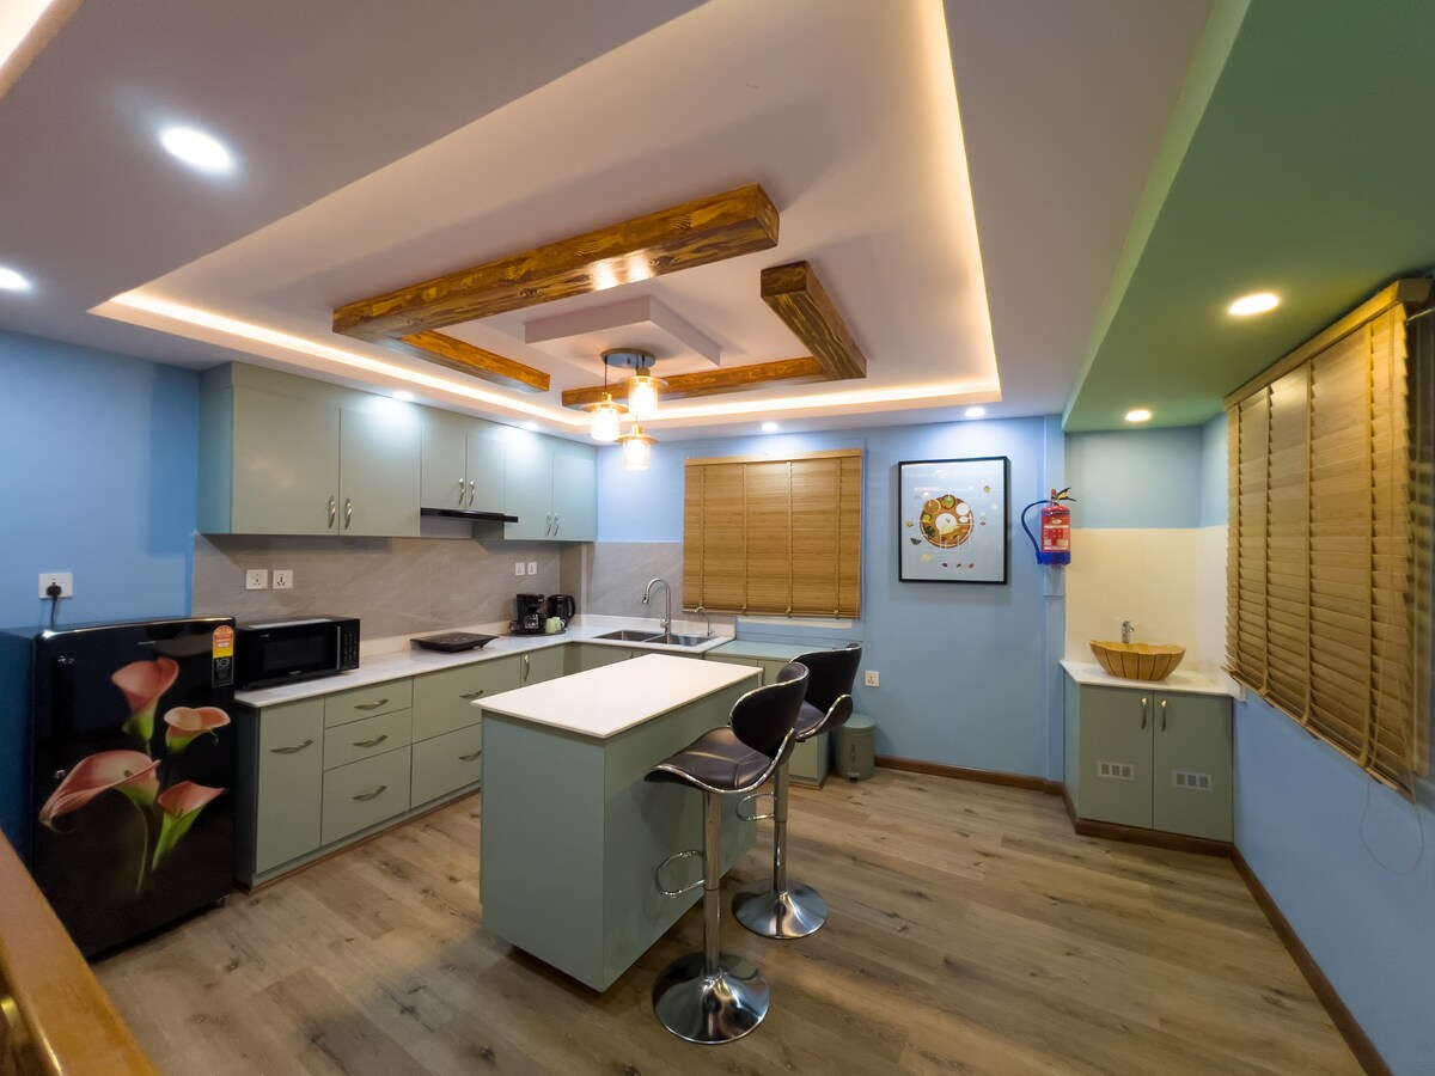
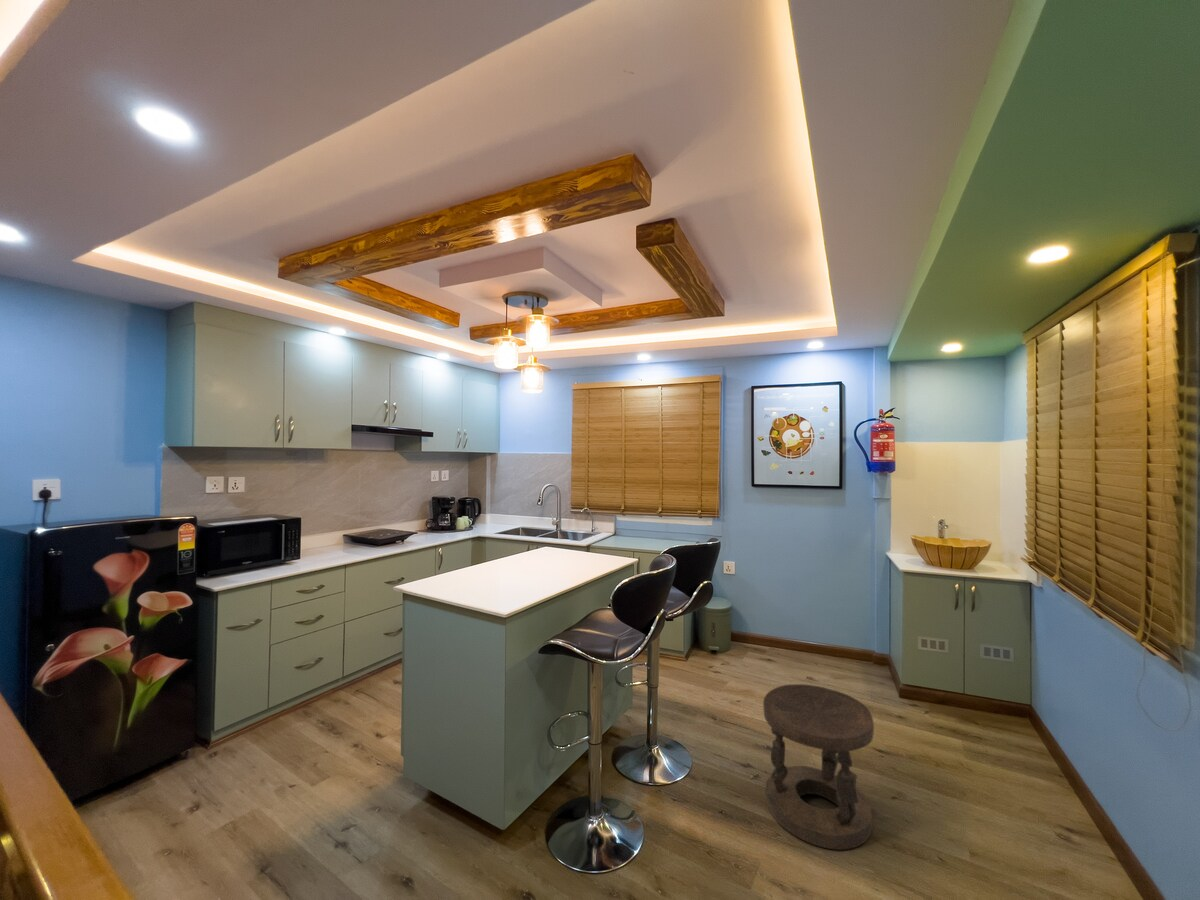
+ stool (822, 759)
